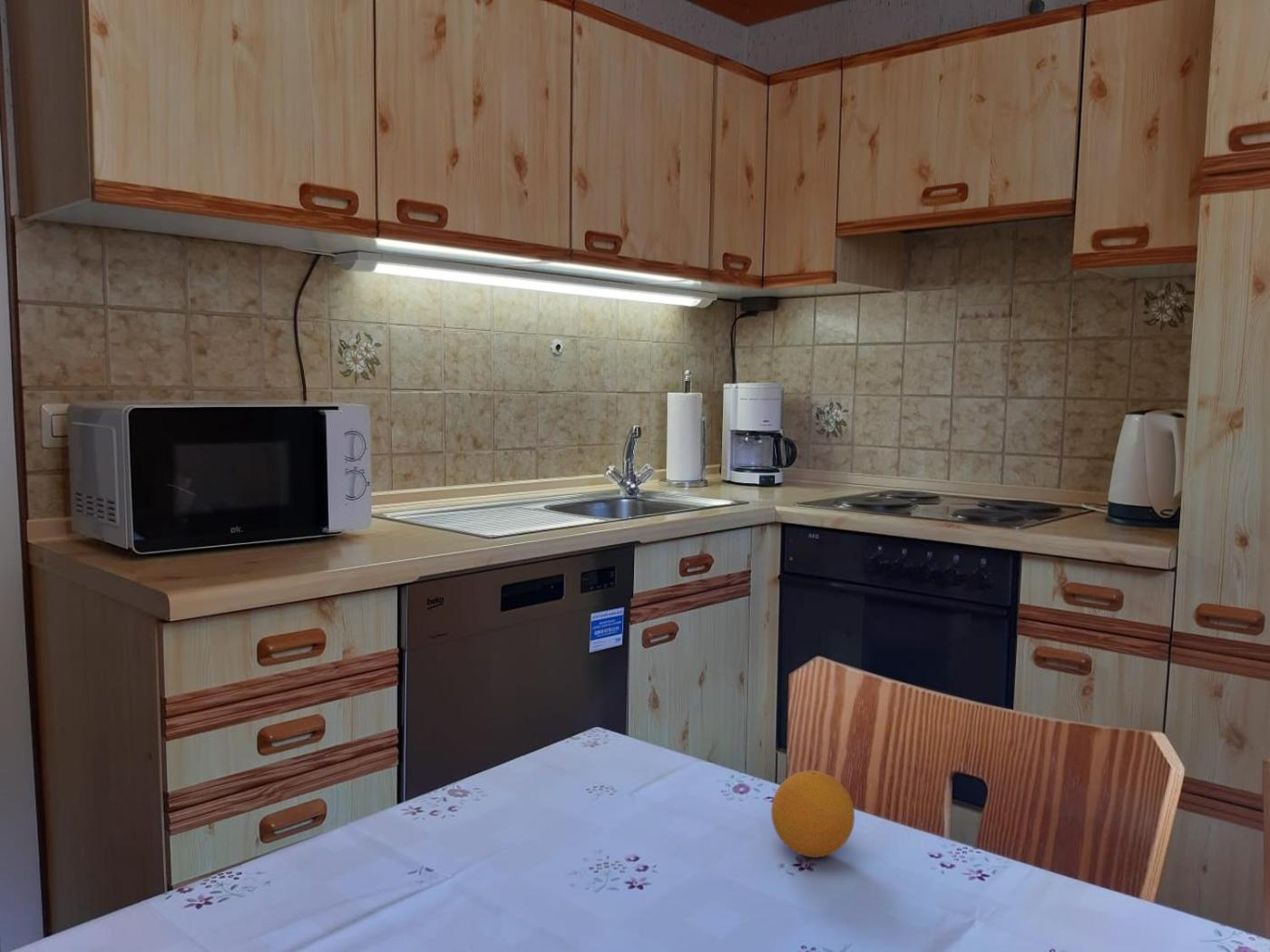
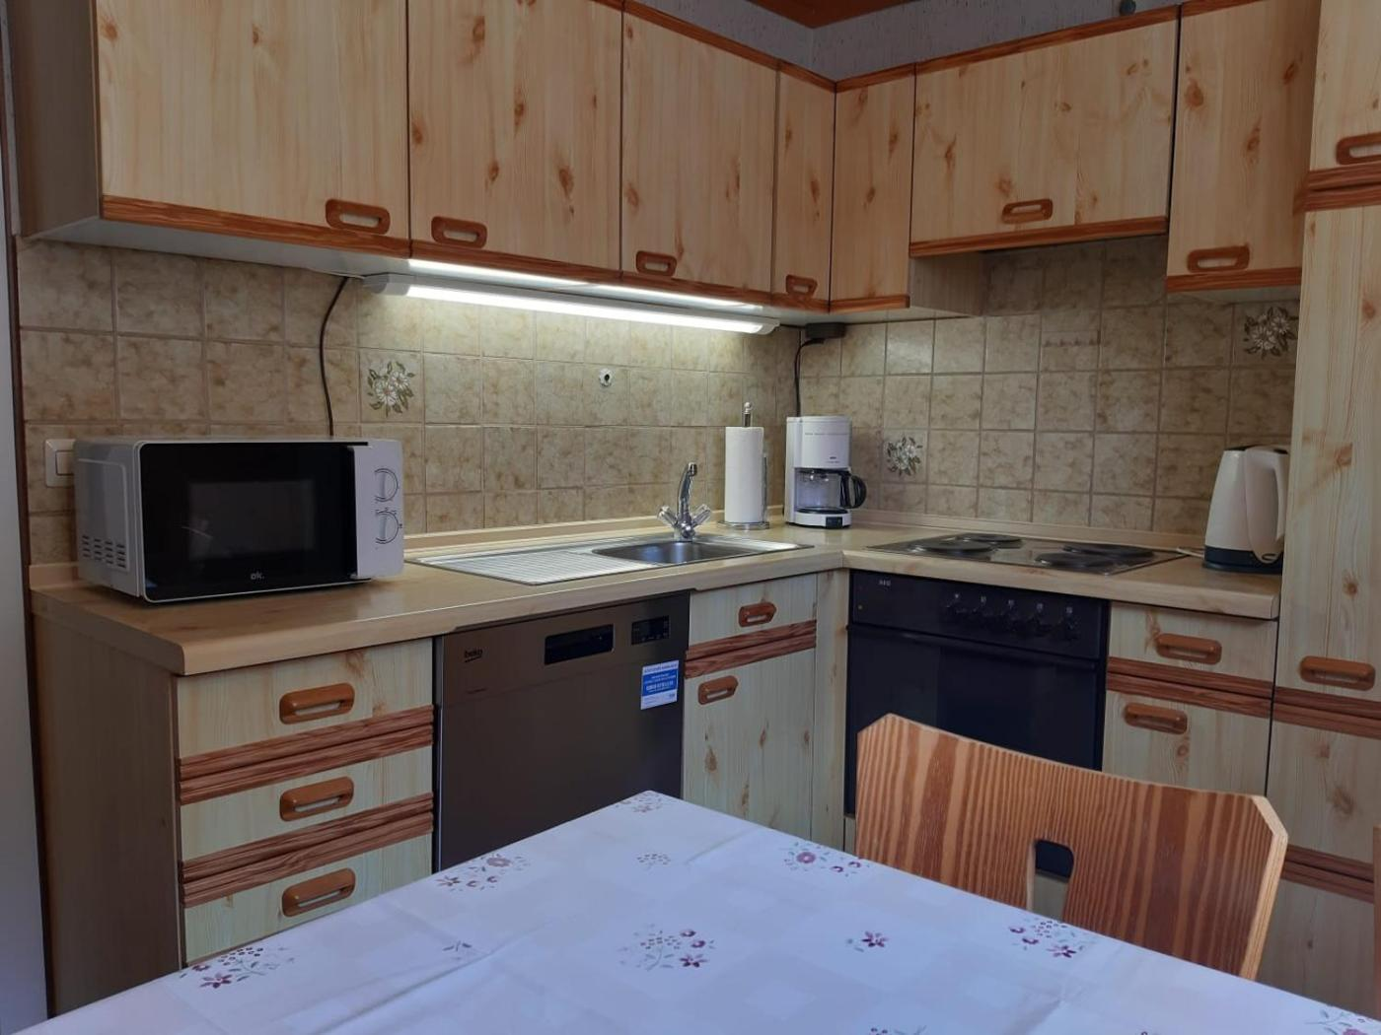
- fruit (812, 811)
